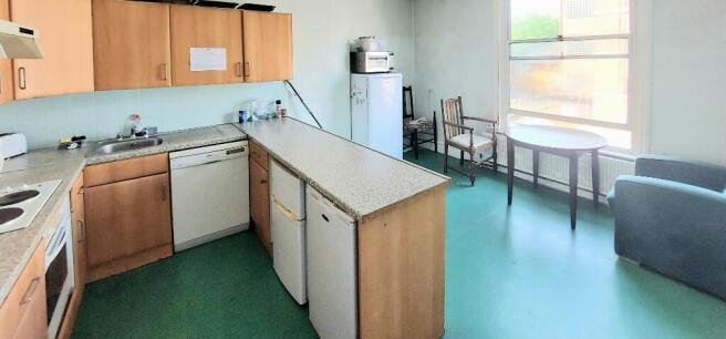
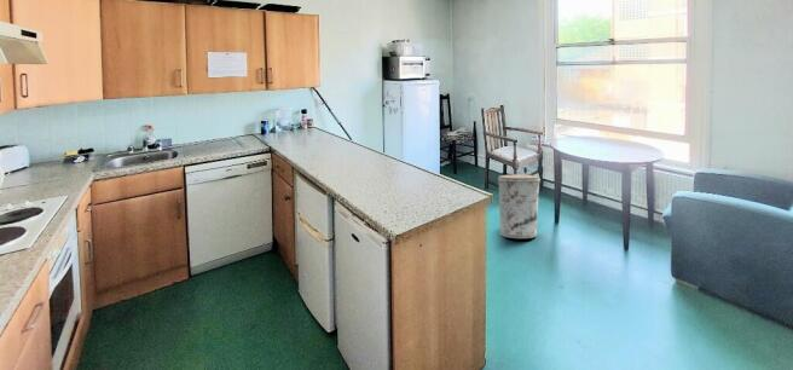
+ trash can (517, 204)
